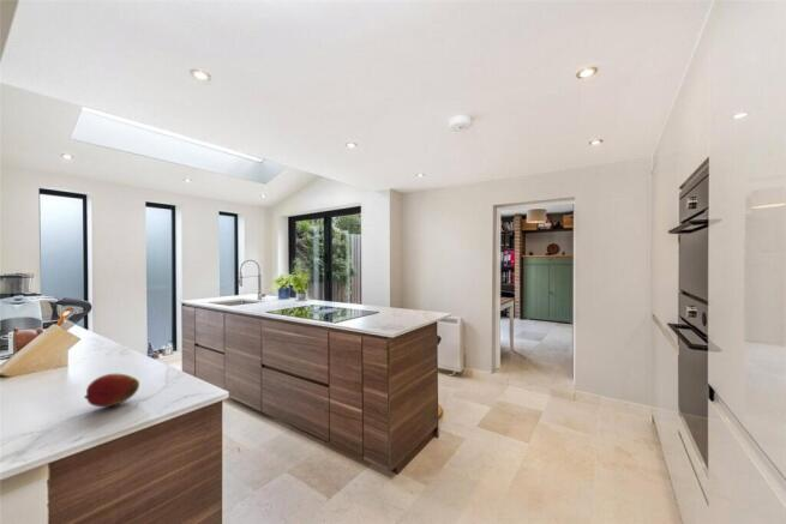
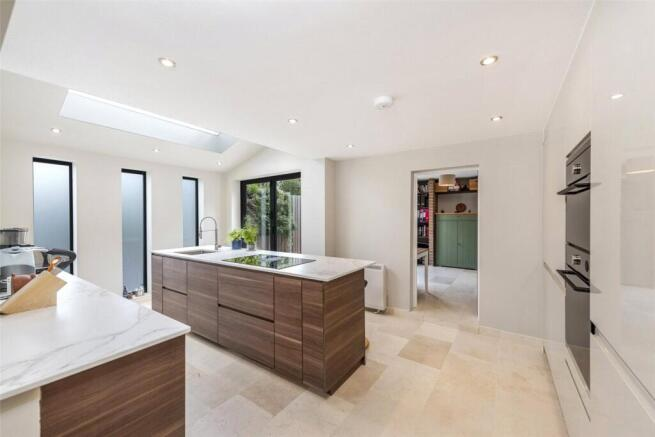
- fruit (113, 389)
